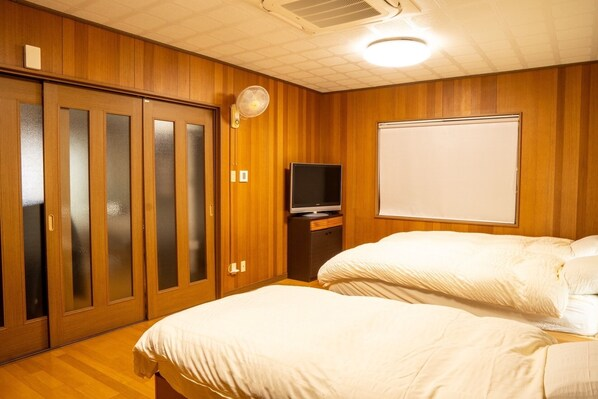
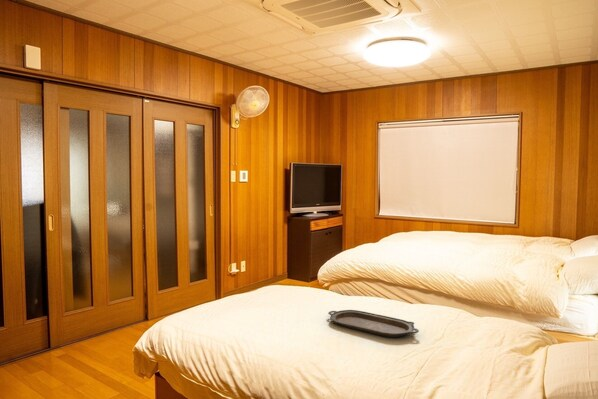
+ serving tray (370, 323)
